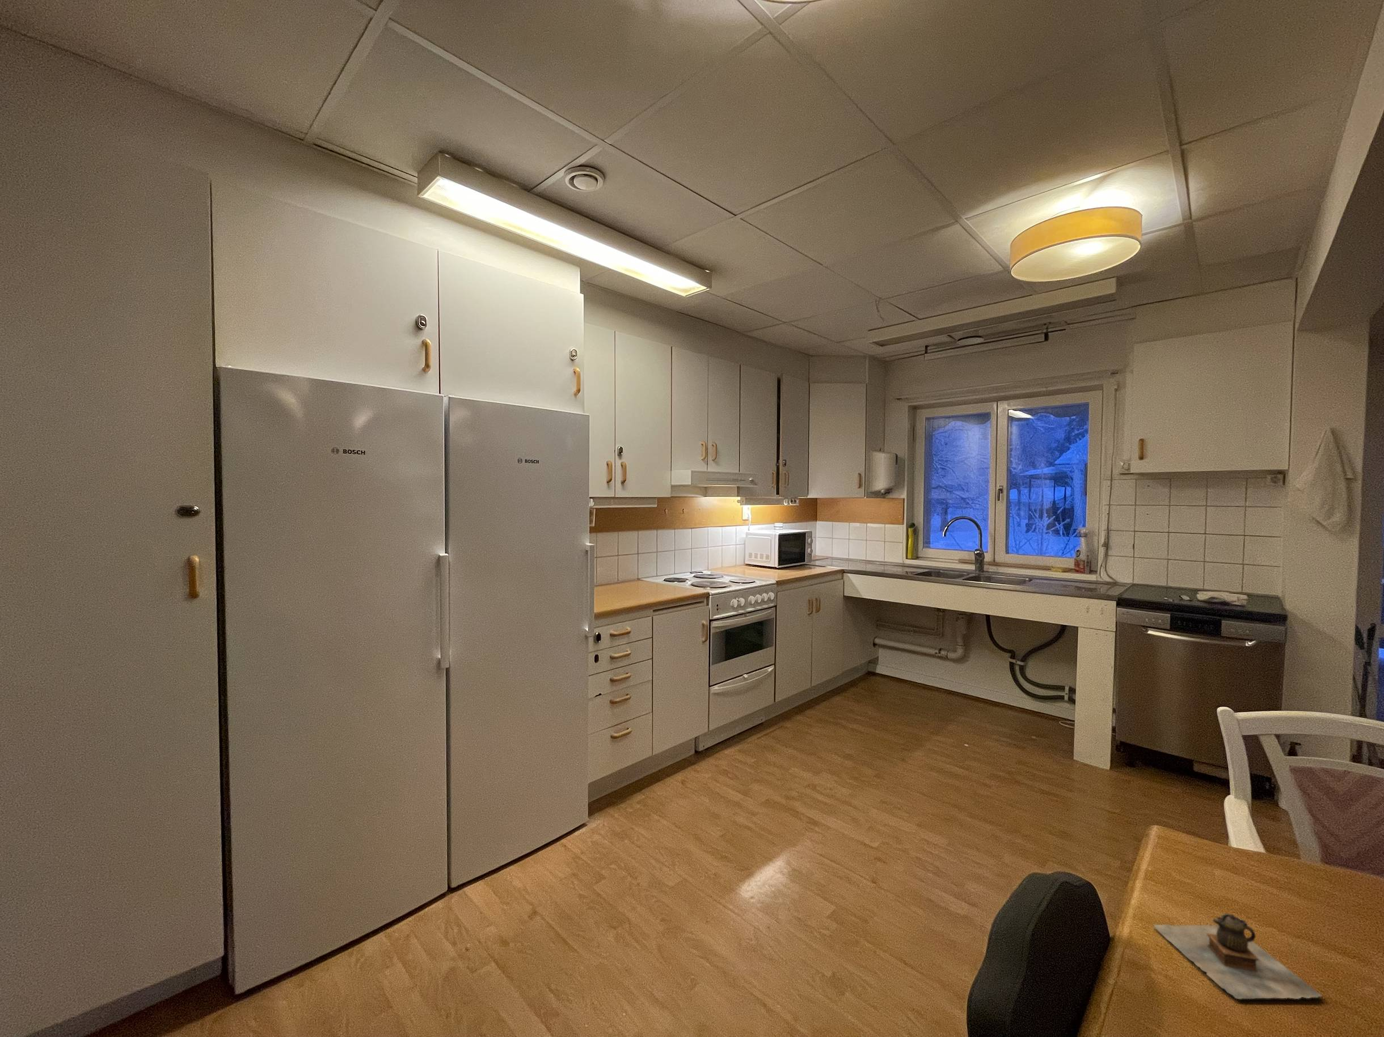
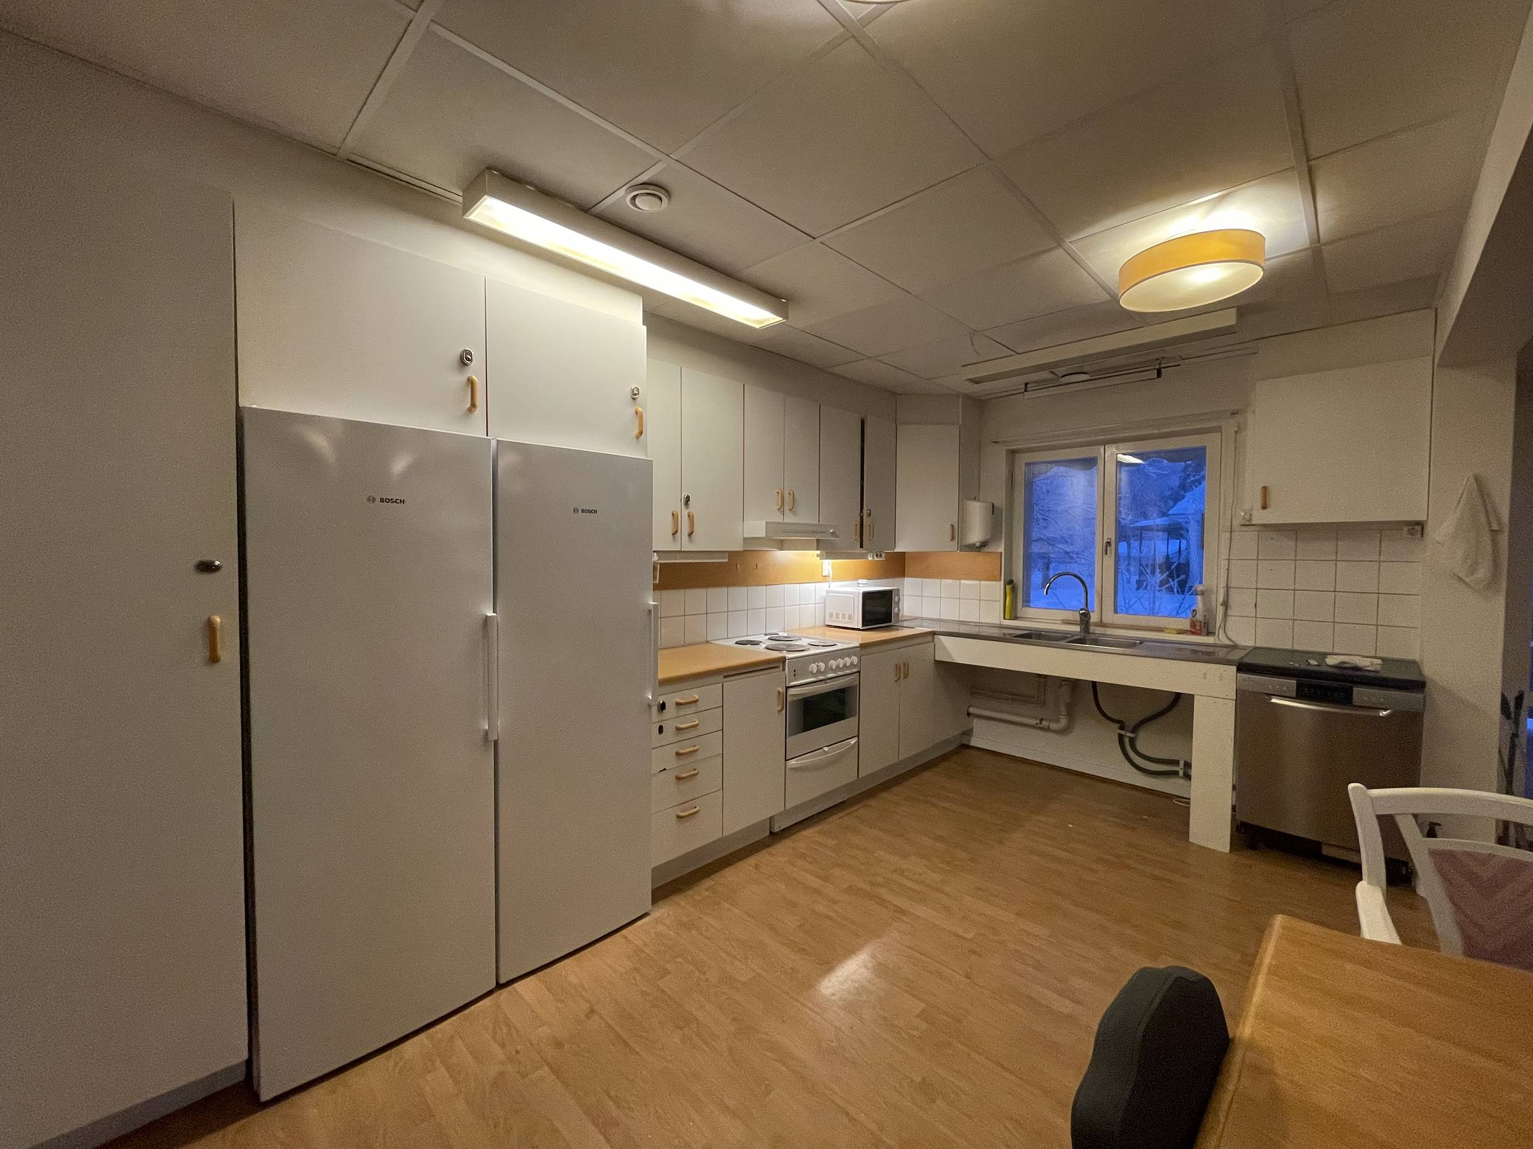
- teapot (1231, 936)
